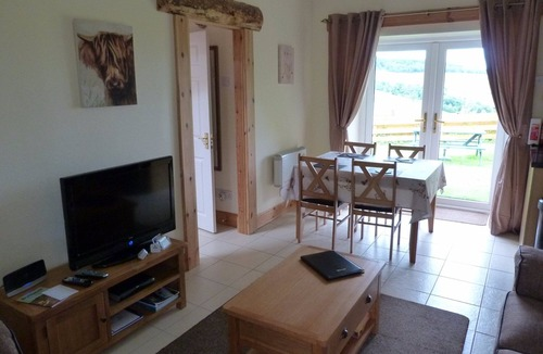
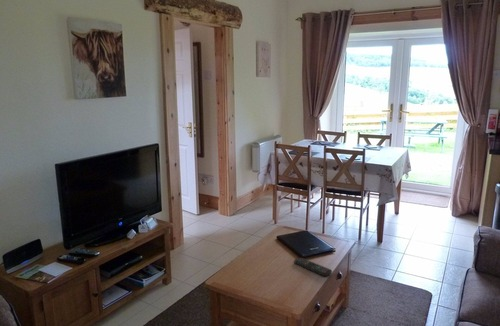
+ remote control (312, 266)
